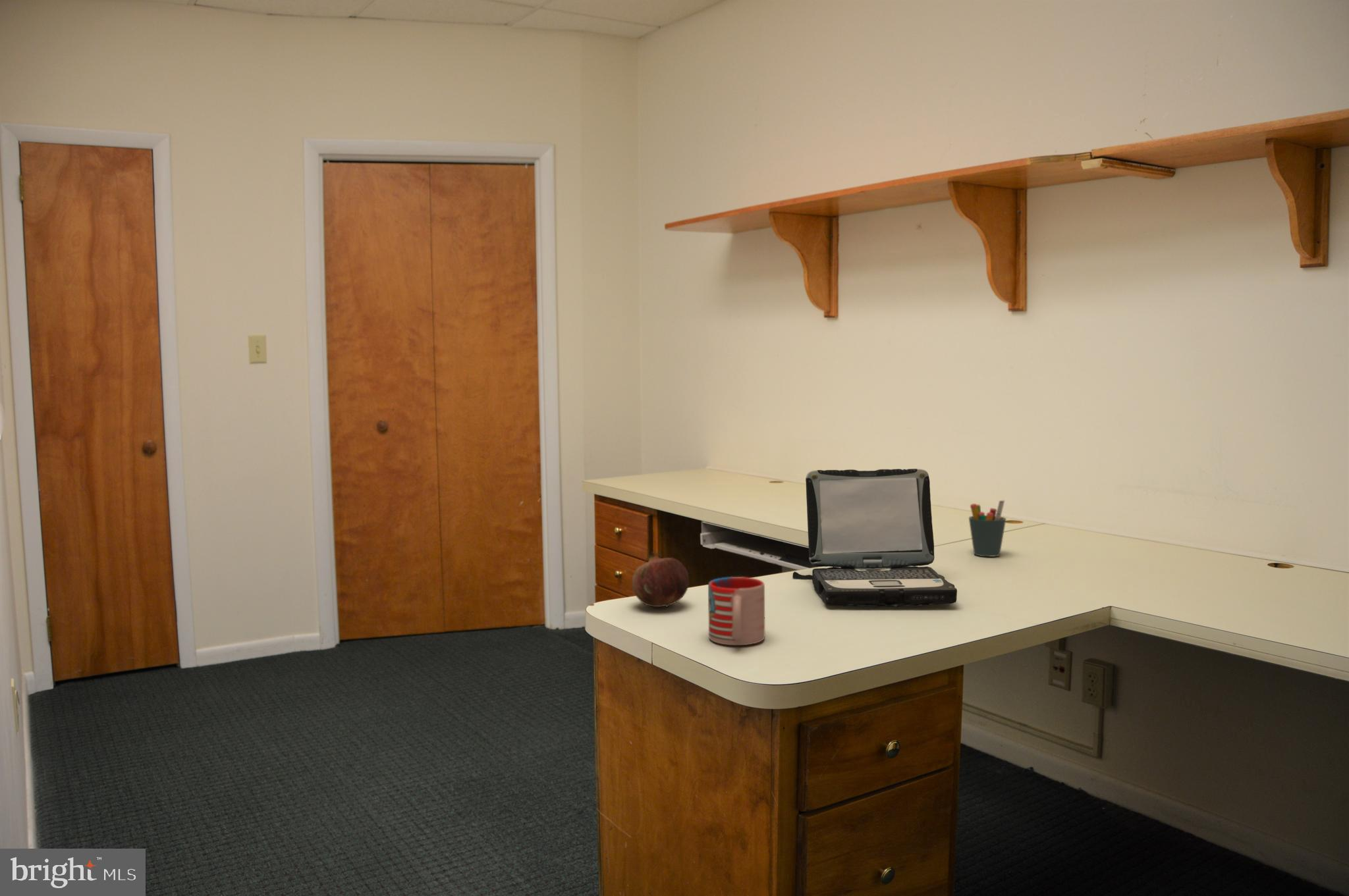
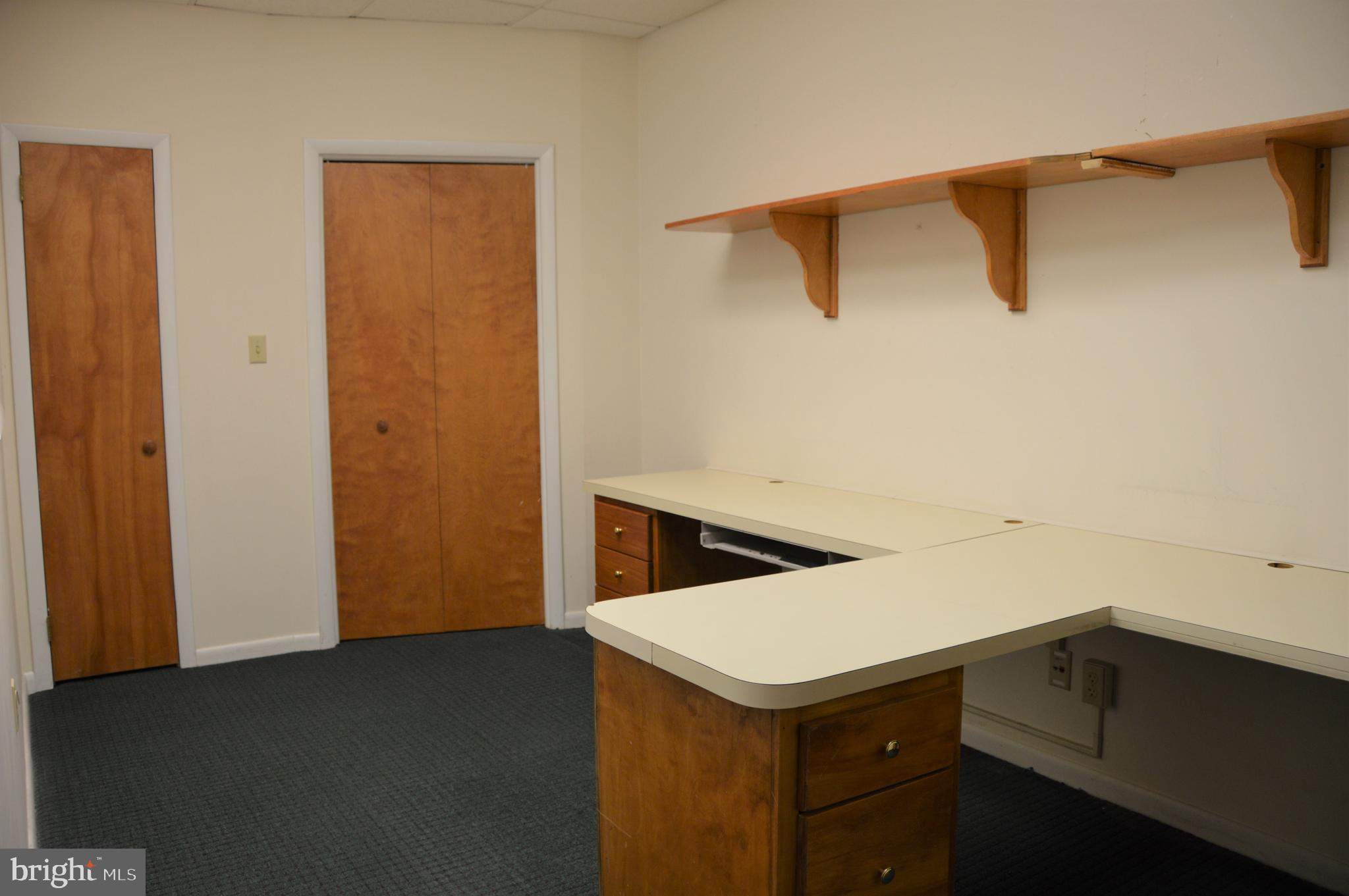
- laptop (875, 533)
- pen holder (987, 526)
- fruit (660, 579)
- mug (736, 612)
